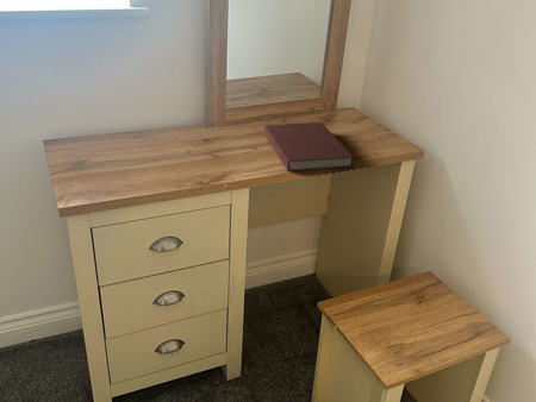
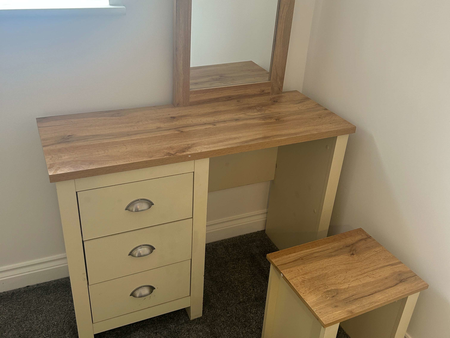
- notebook (306, 144)
